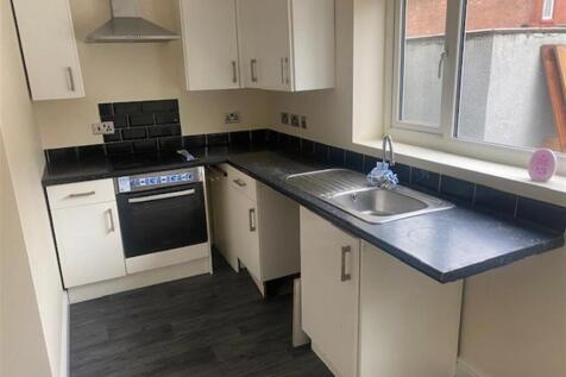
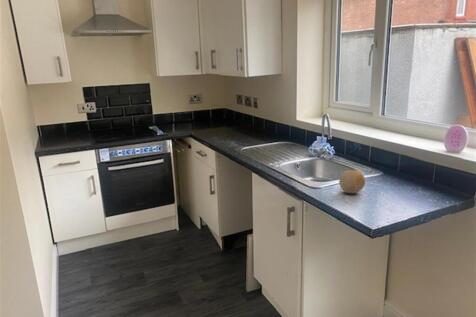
+ fruit (351, 181)
